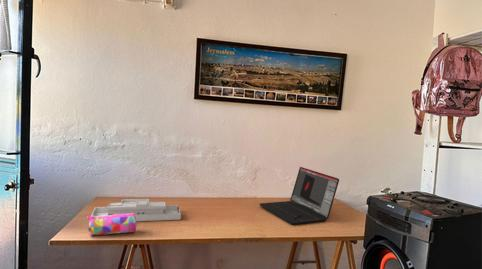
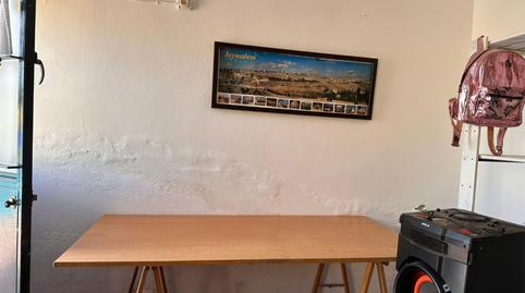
- desk organizer (137, 208)
- pencil case (112, 223)
- laptop (296, 193)
